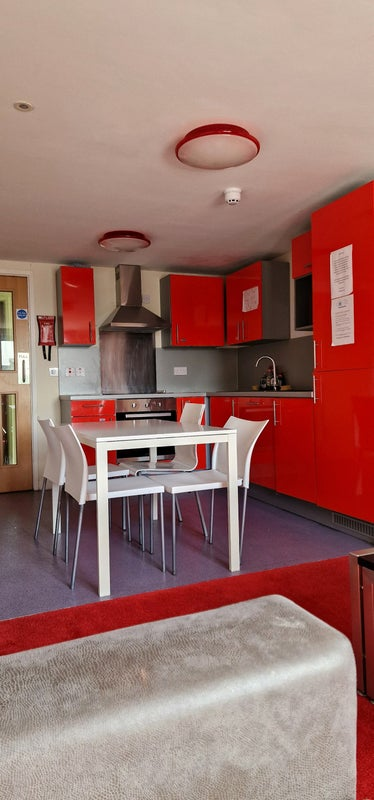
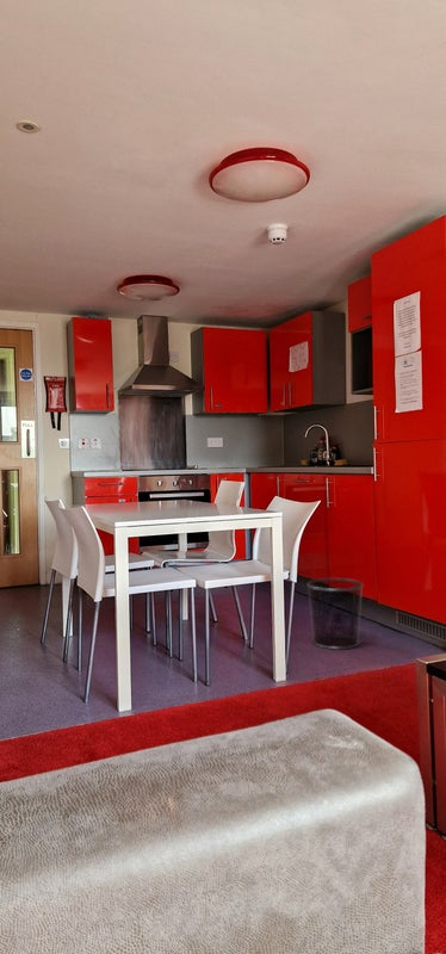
+ waste bin (335, 612)
